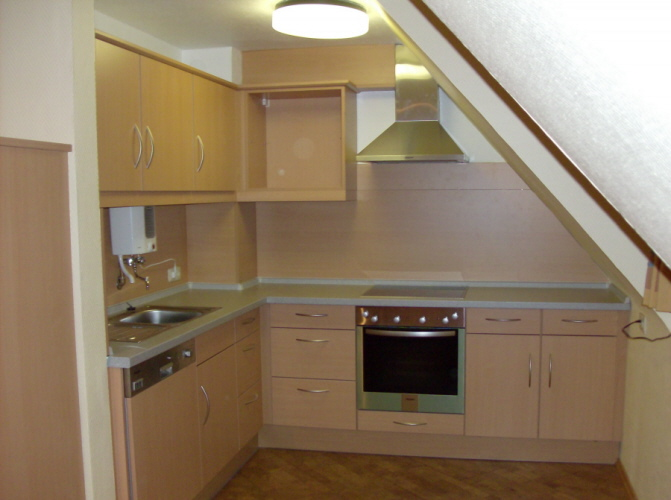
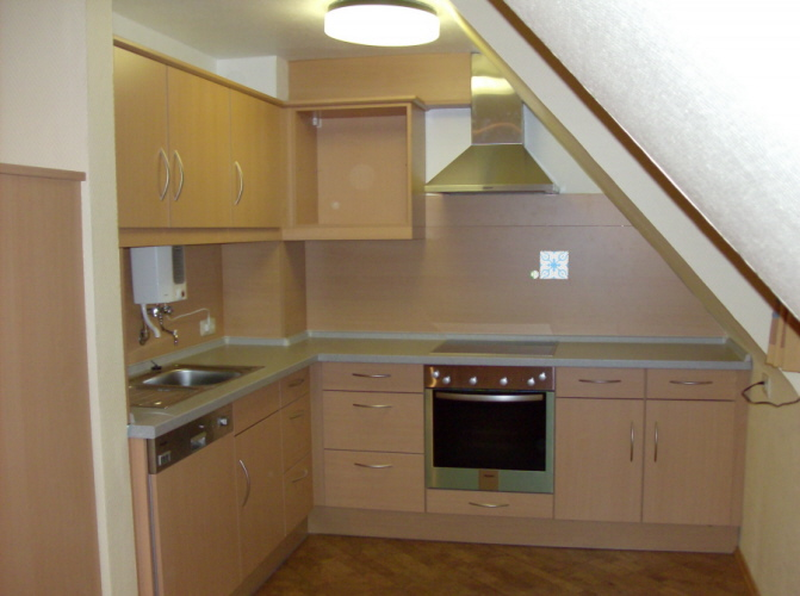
+ decorative tile (548, 265)
